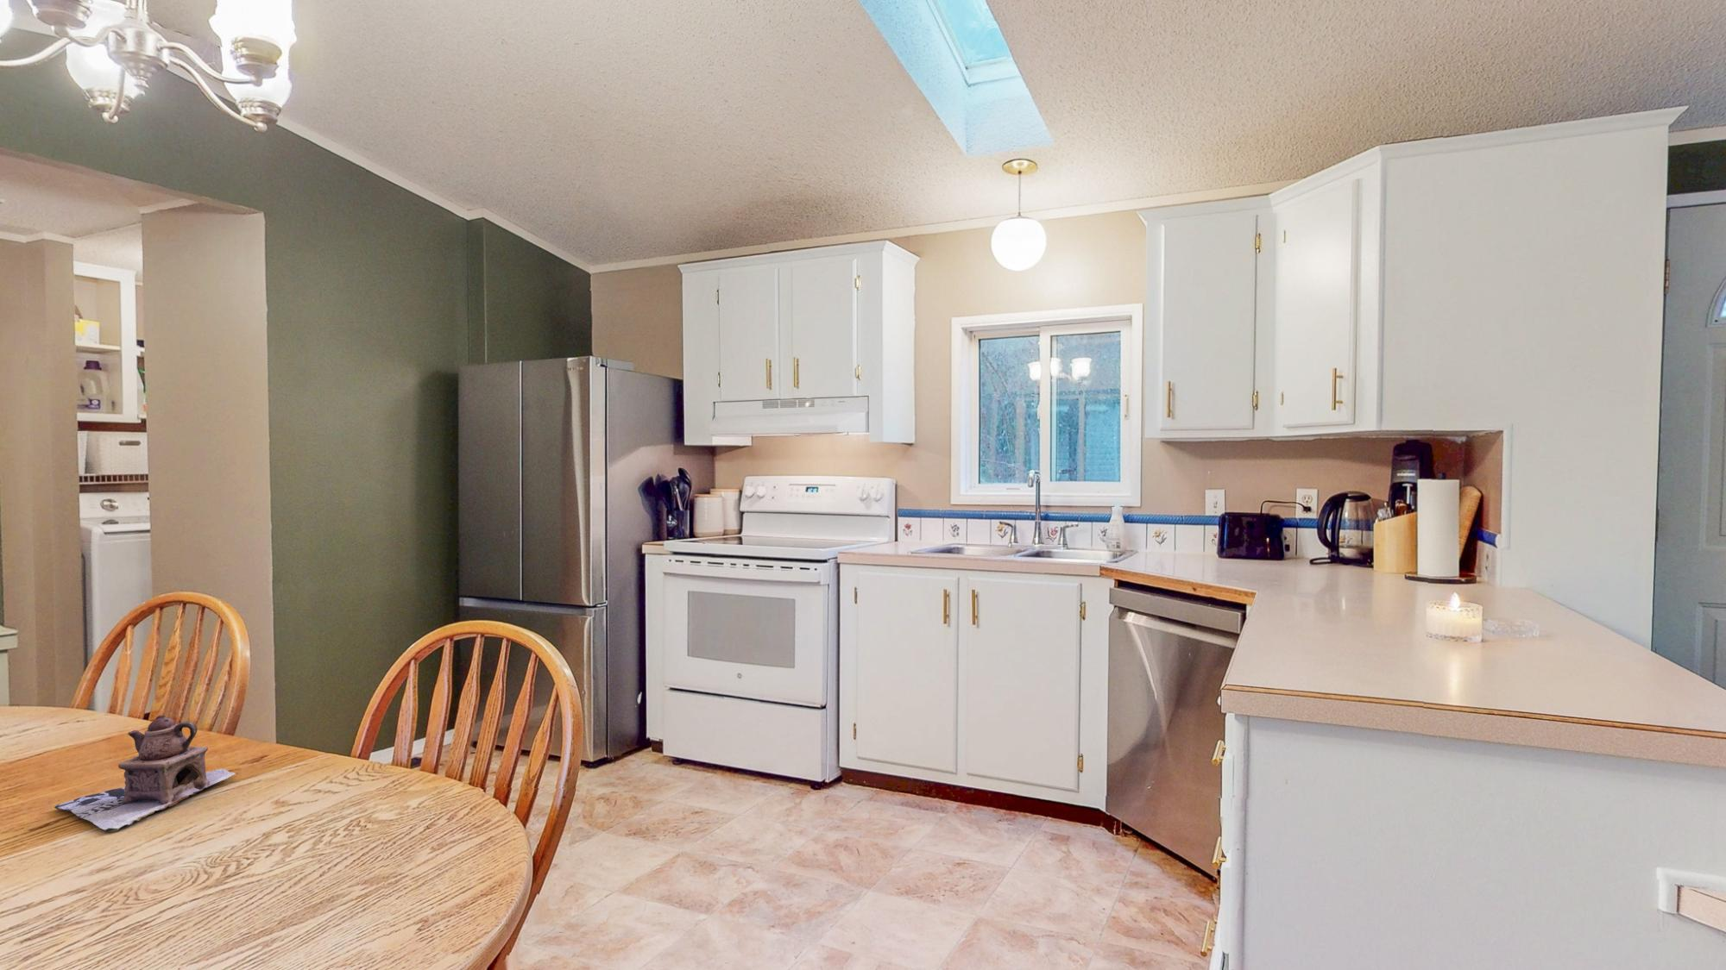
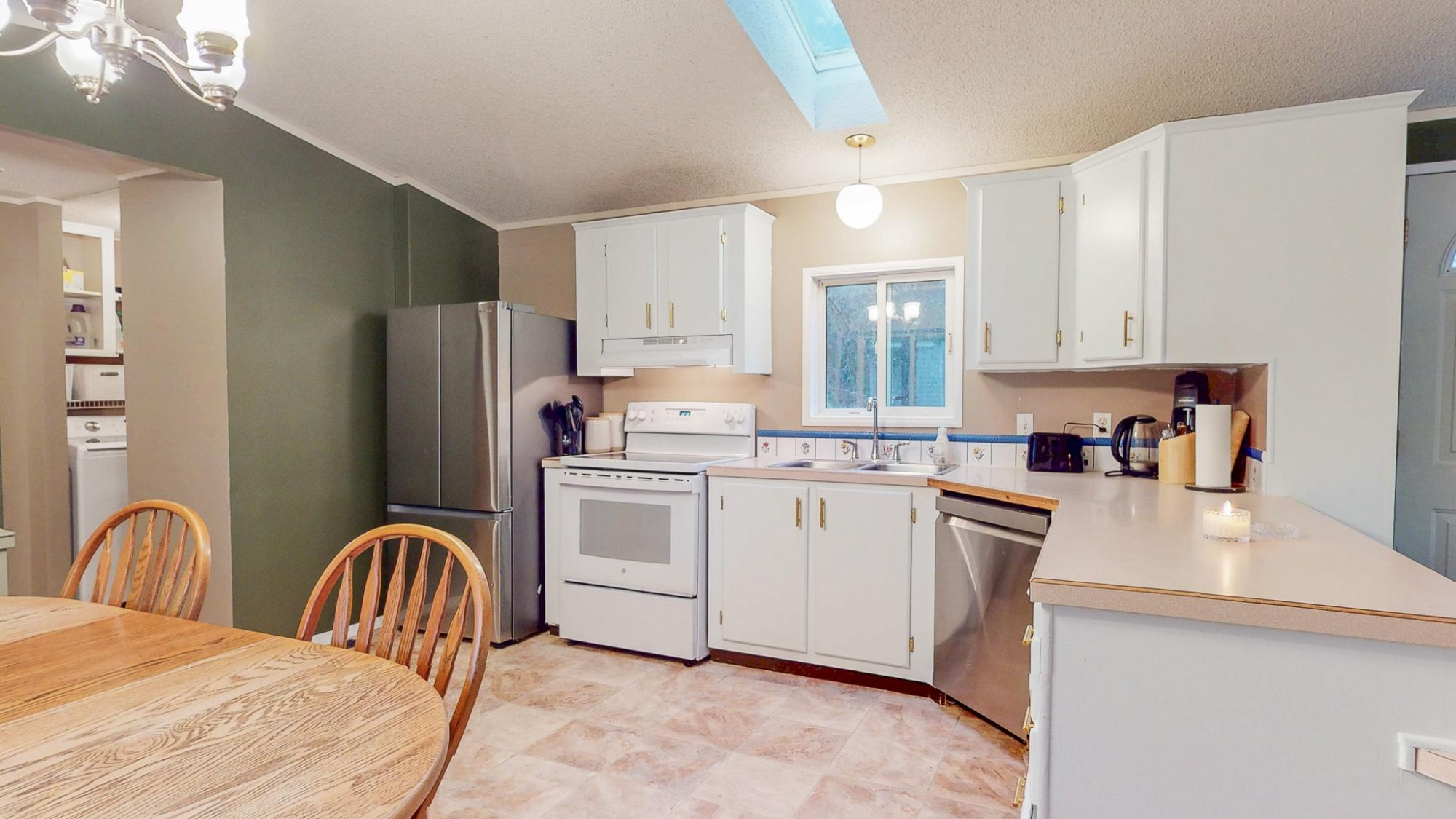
- teapot (159, 756)
